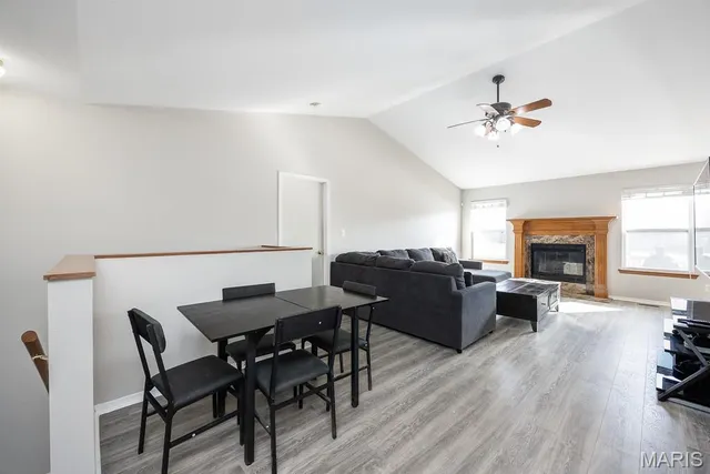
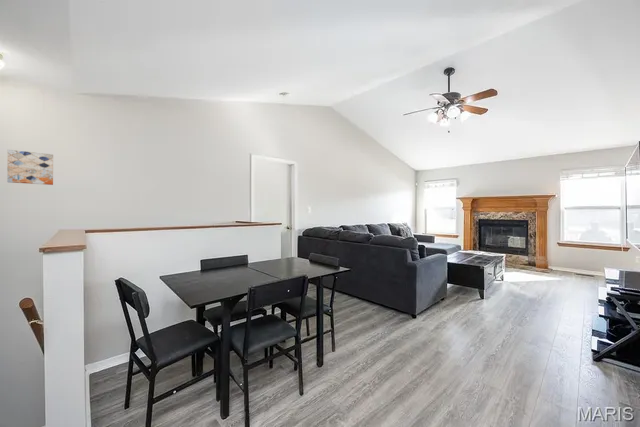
+ wall art (31, 168)
